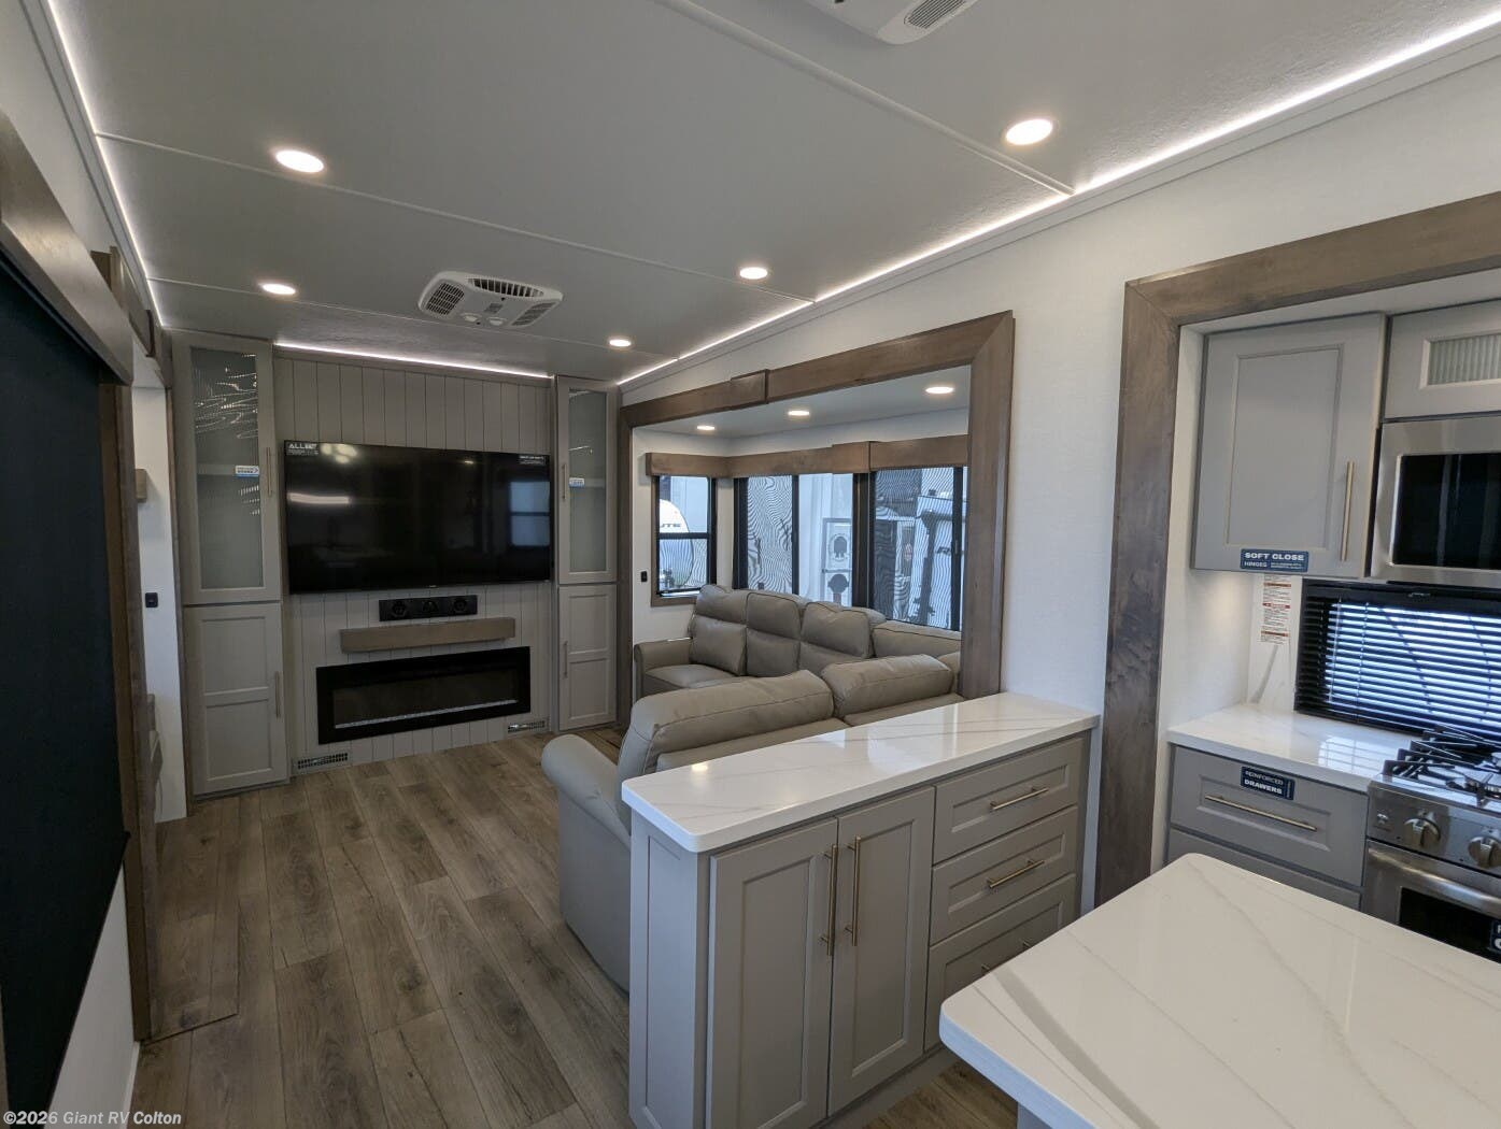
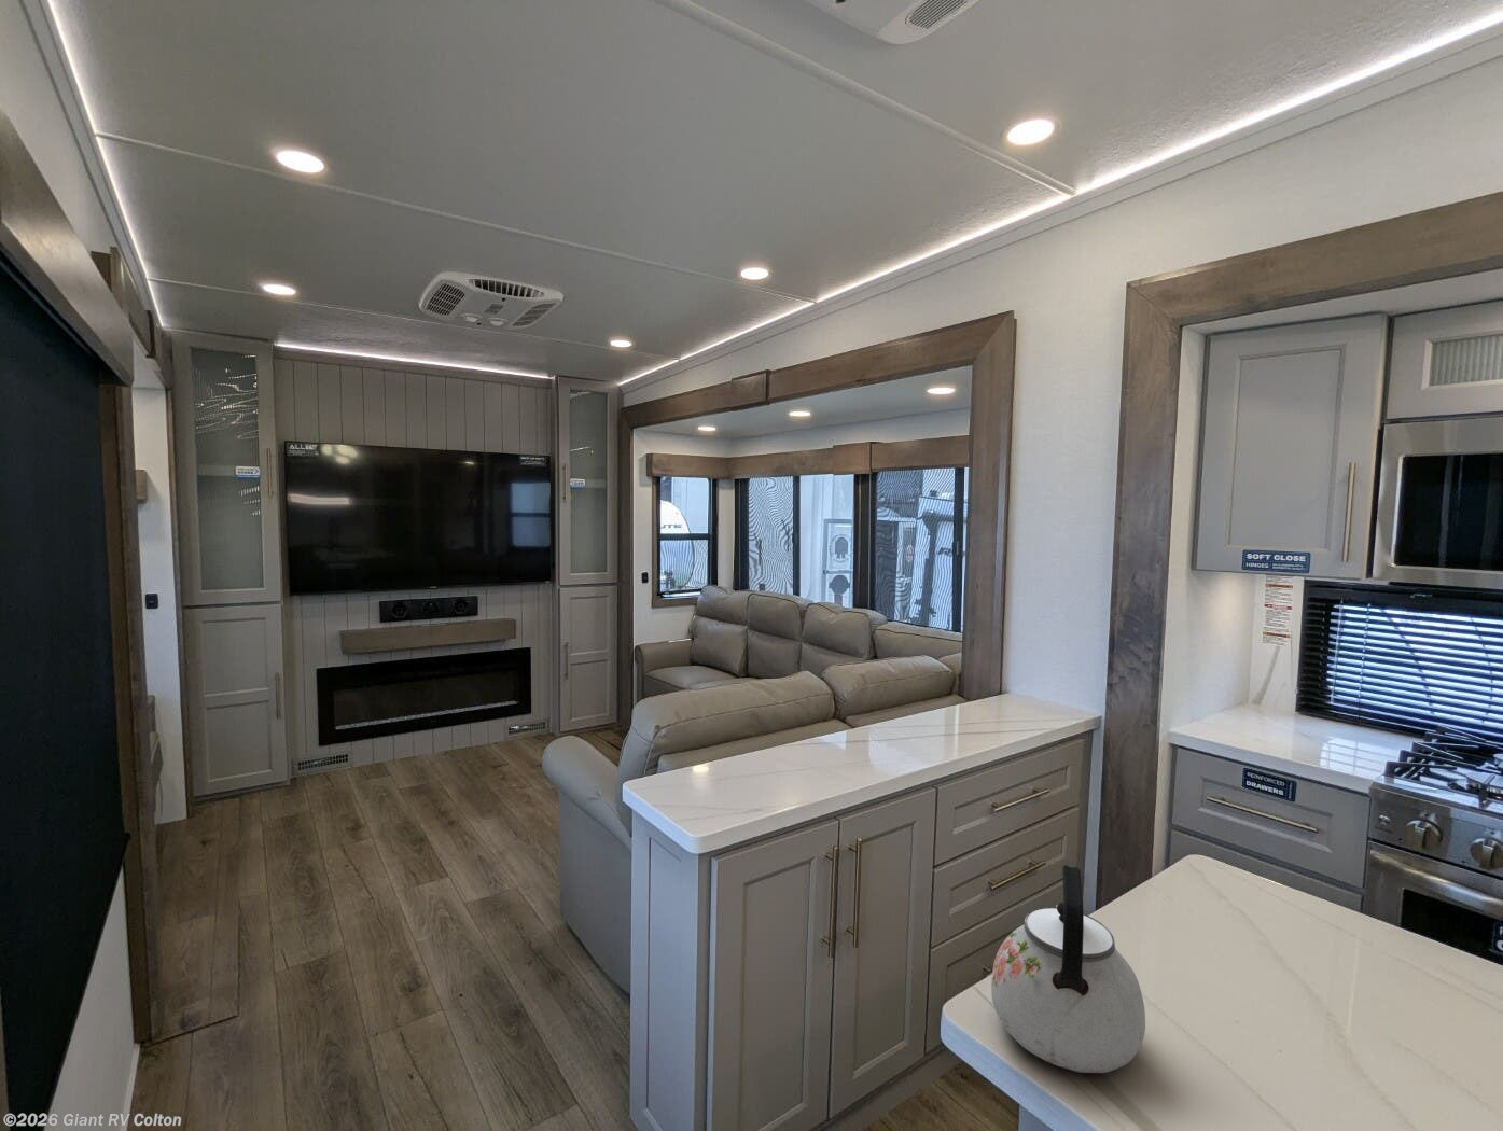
+ kettle (1067, 953)
